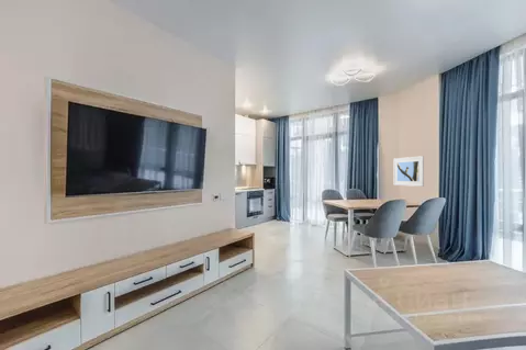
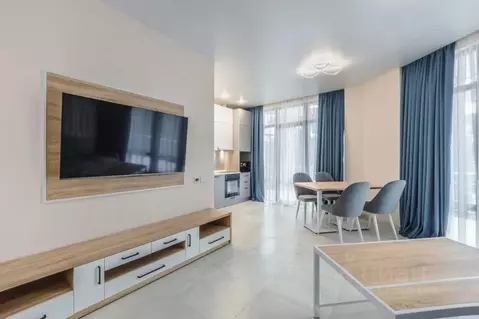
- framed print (407, 171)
